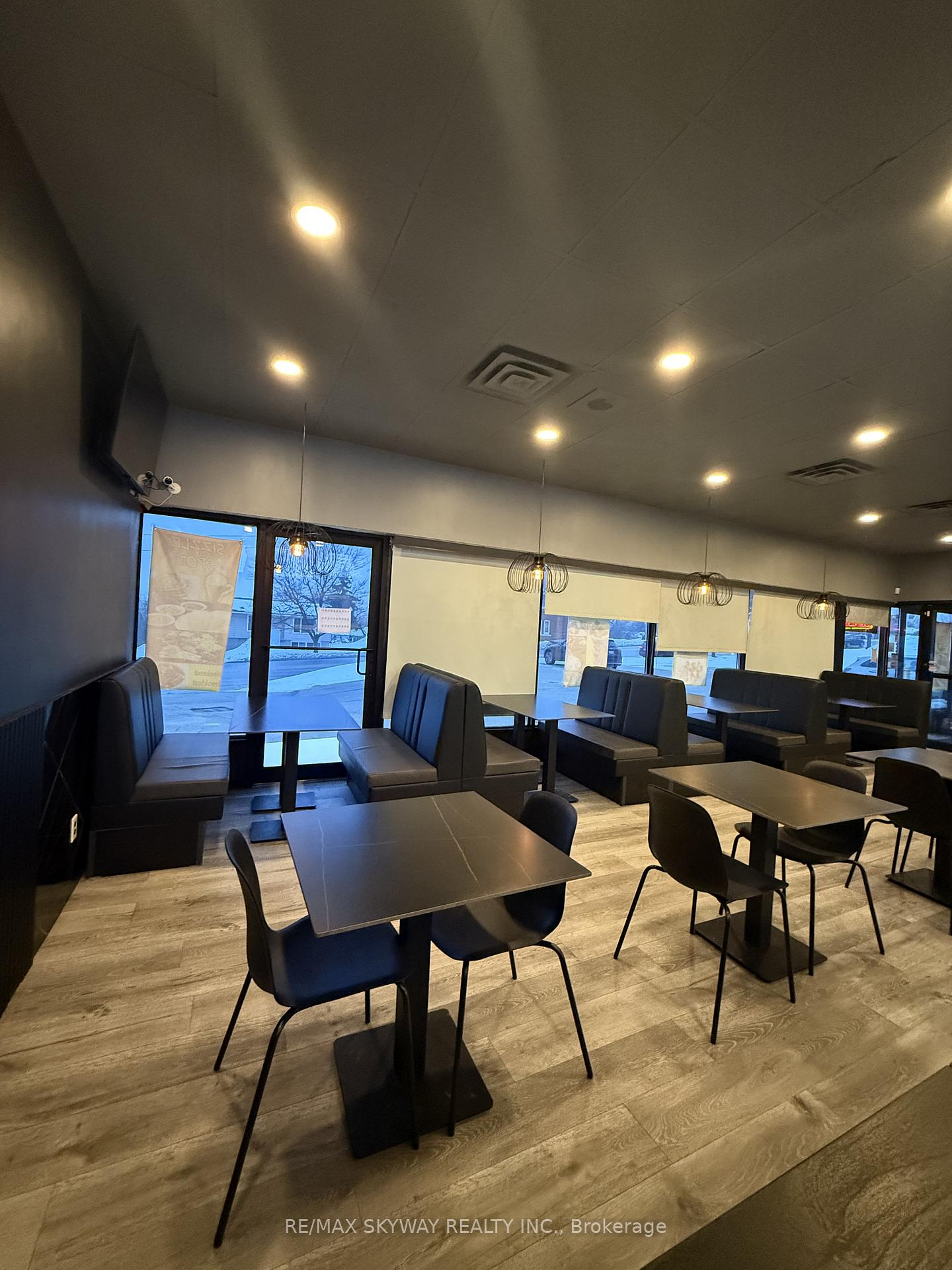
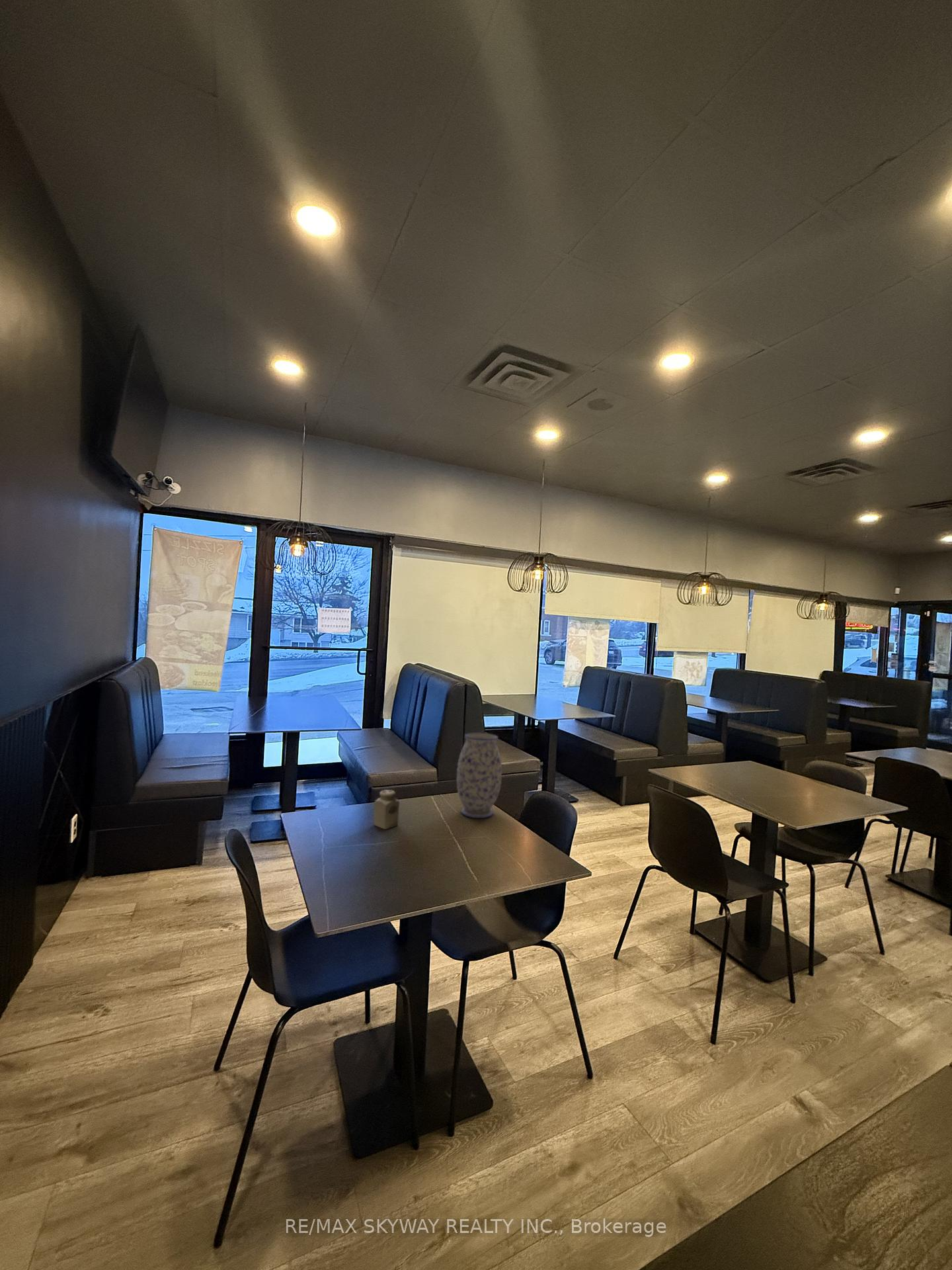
+ salt shaker (386, 808)
+ vase (479, 774)
